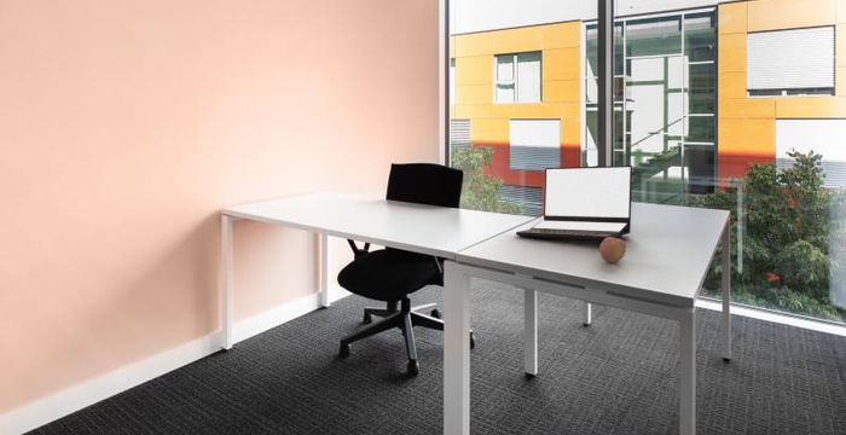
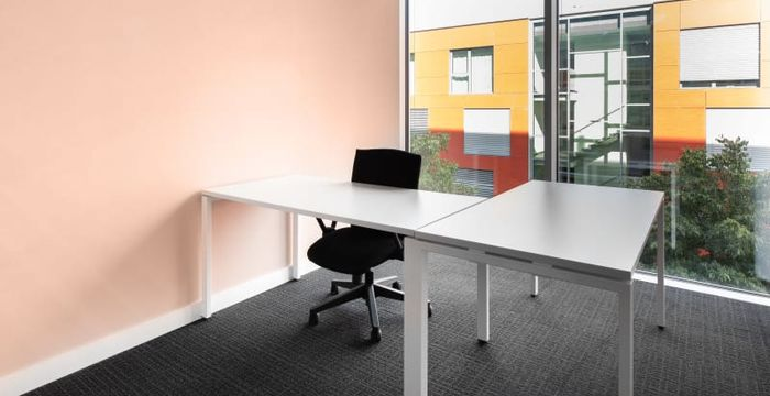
- fruit (612, 249)
- laptop (573, 201)
